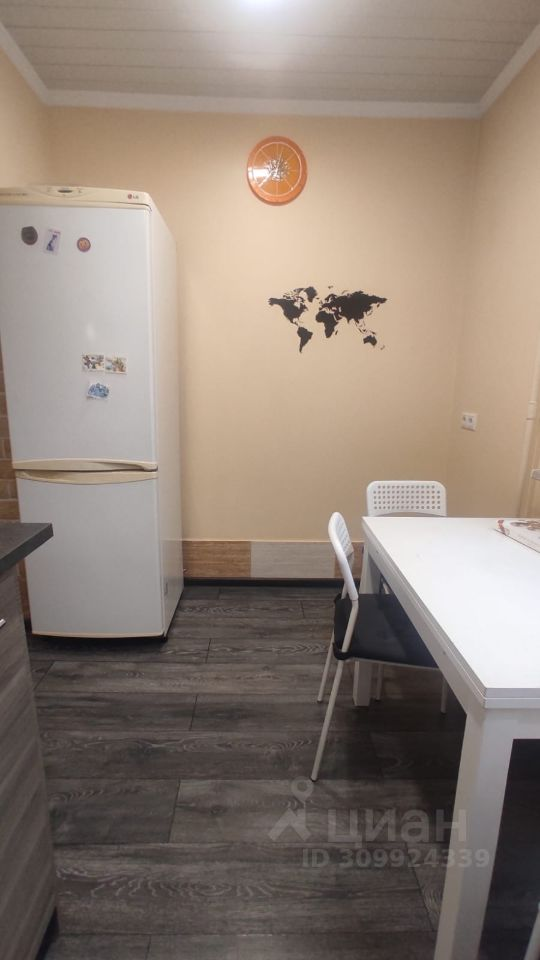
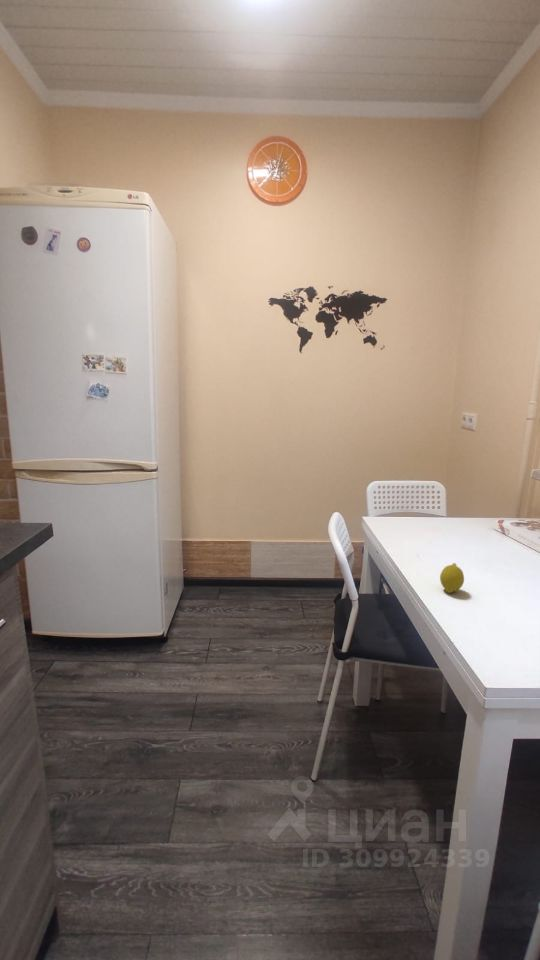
+ fruit (452, 577)
